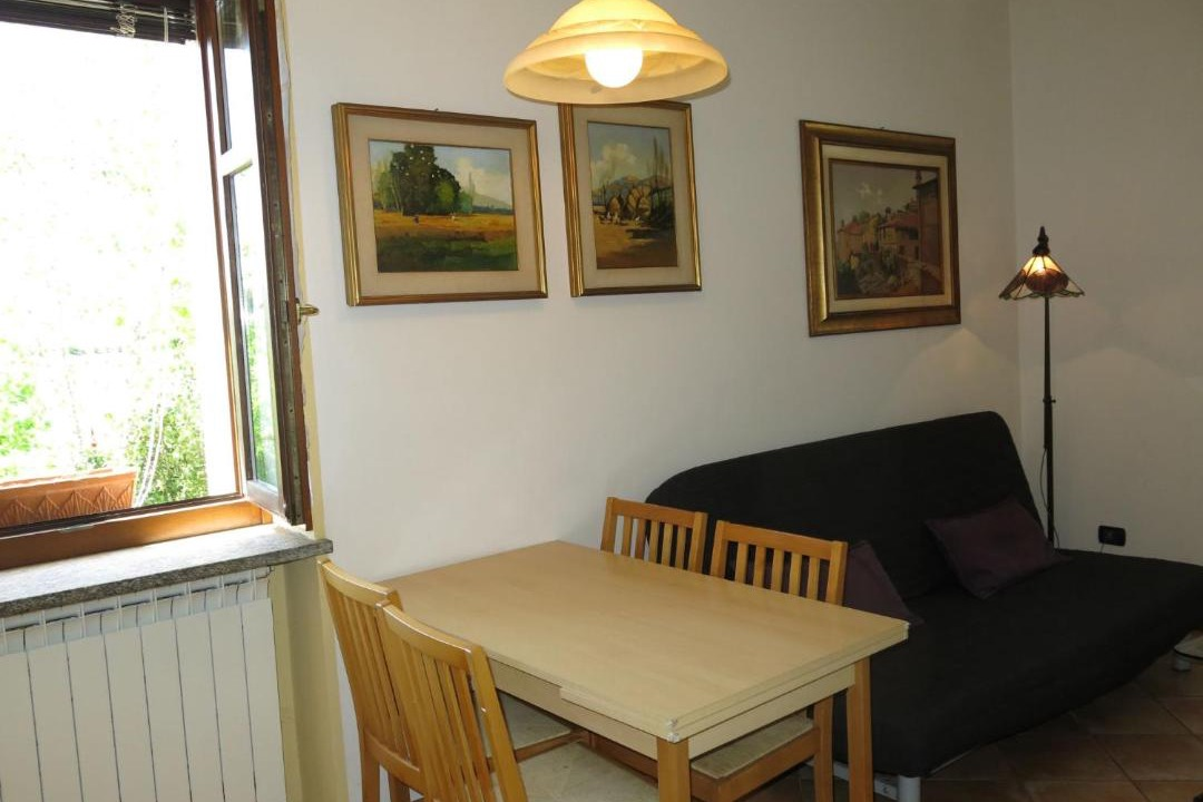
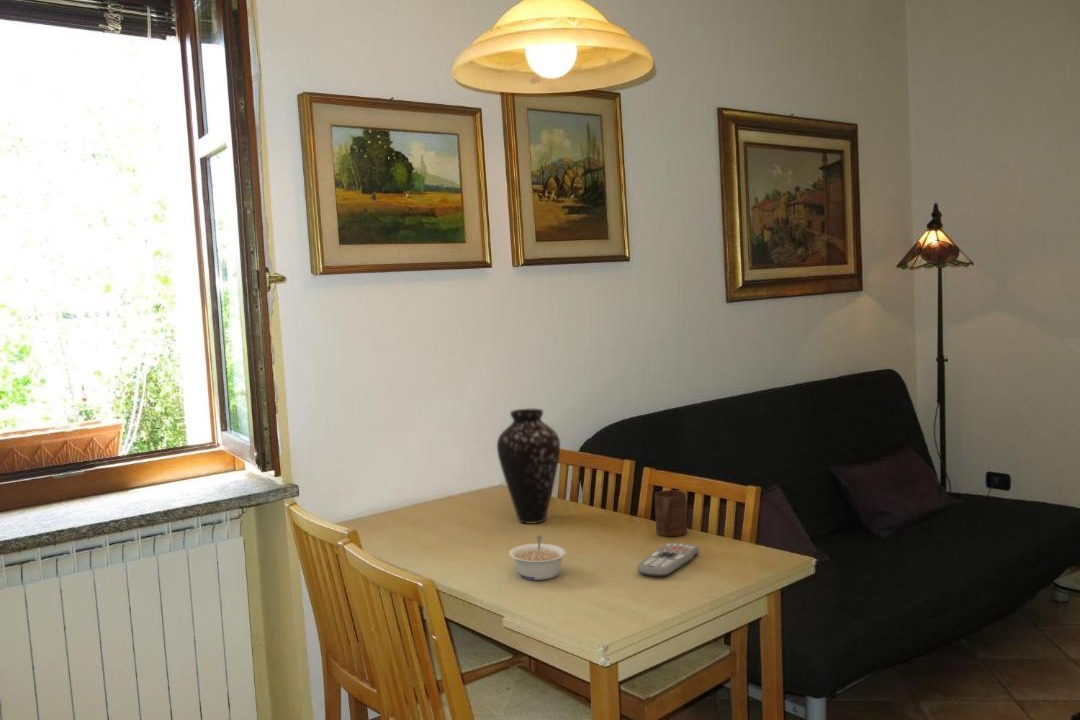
+ vase (529, 465)
+ legume (536, 560)
+ cup (671, 514)
+ remote control (667, 559)
